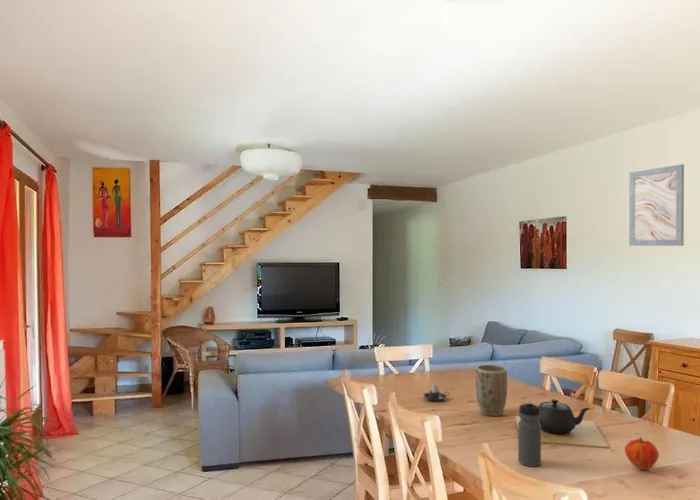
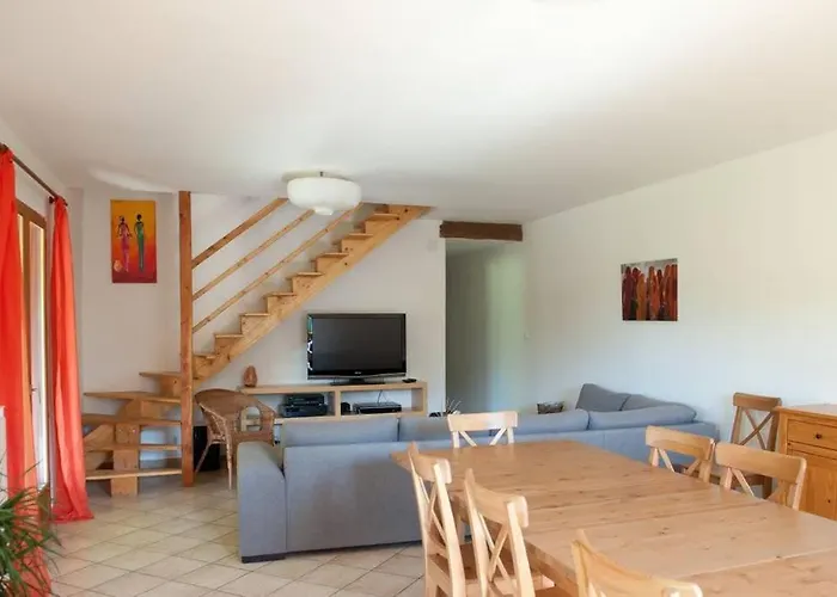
- plant pot (491, 390)
- teapot (558, 416)
- candle (436, 388)
- fruit (641, 452)
- water bottle (529, 432)
- wall art (655, 207)
